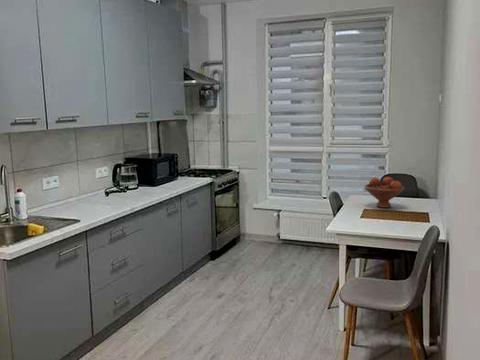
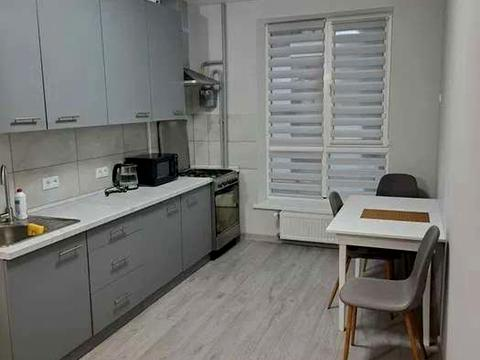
- fruit bowl (383, 192)
